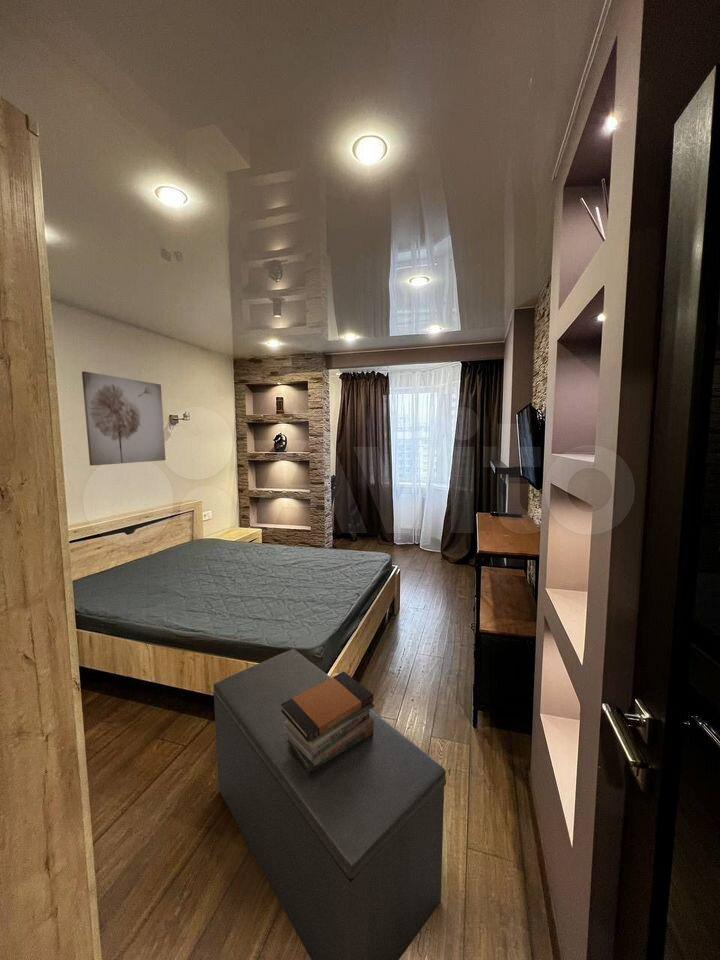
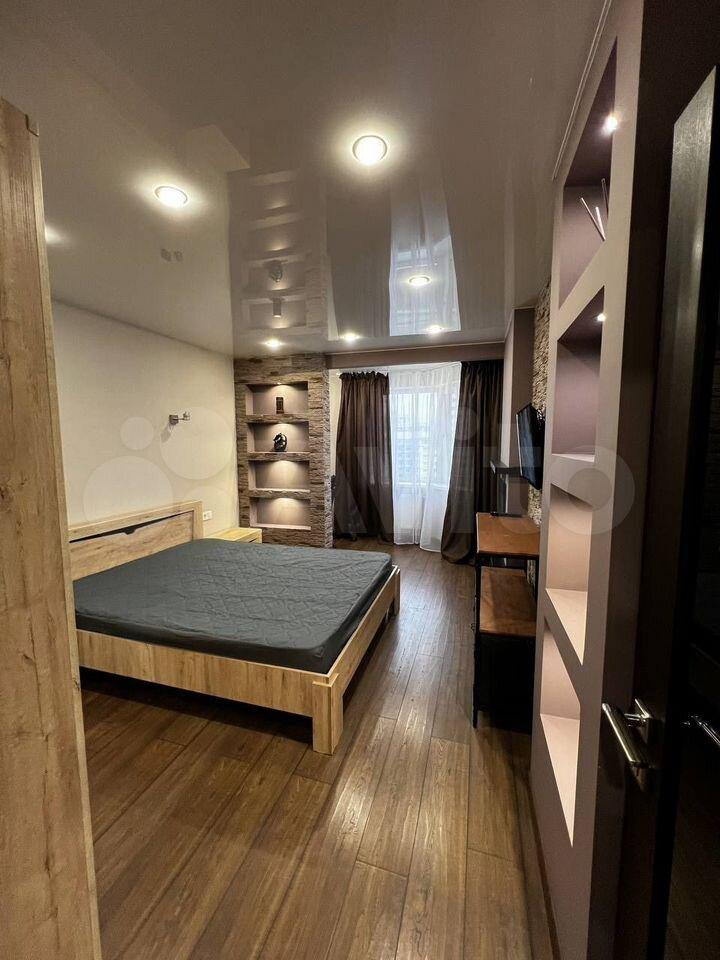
- bench (313, 779)
- book stack (328, 718)
- wall art (128, 421)
